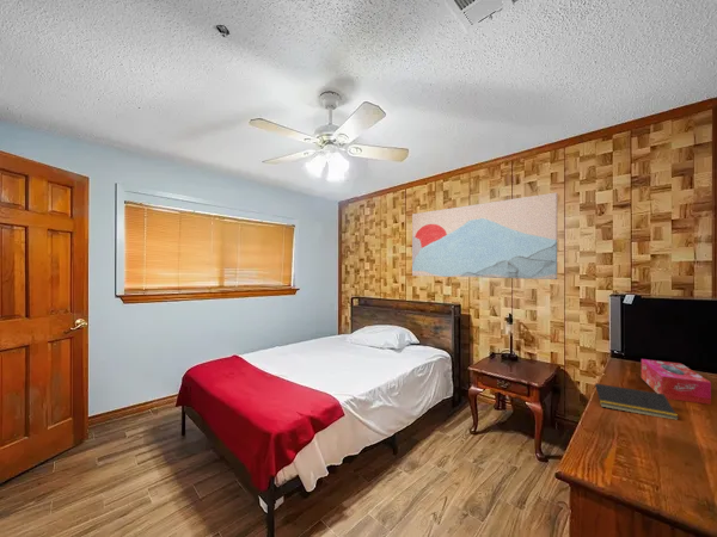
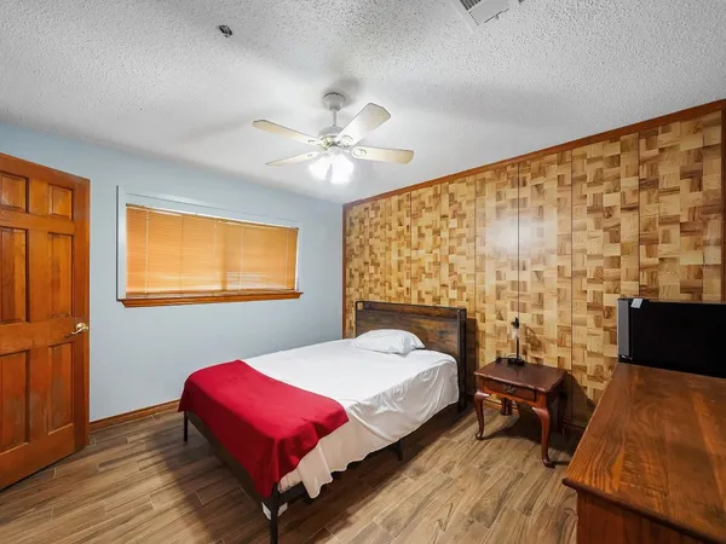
- wall art (472, 241)
- notepad (632, 400)
- tissue box (672, 379)
